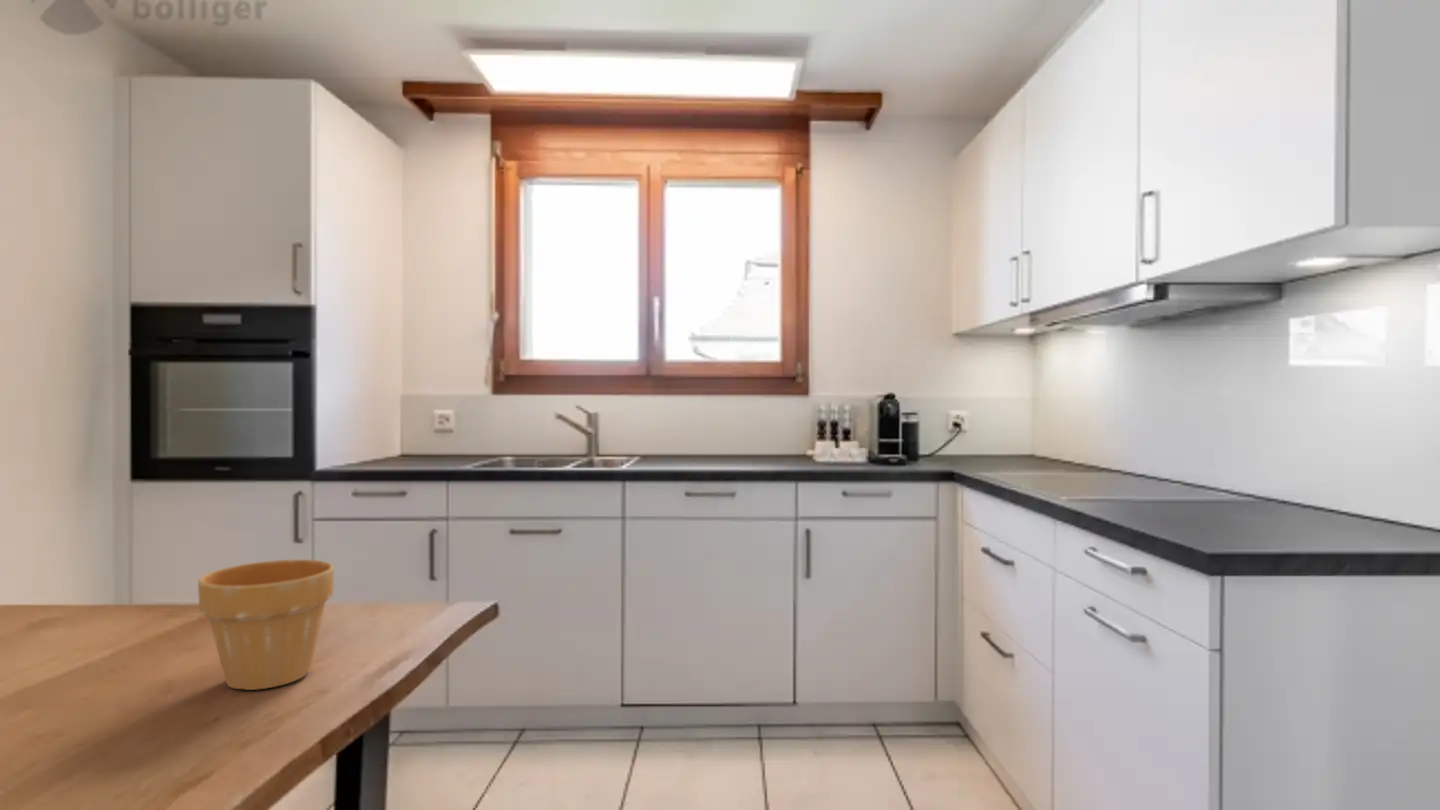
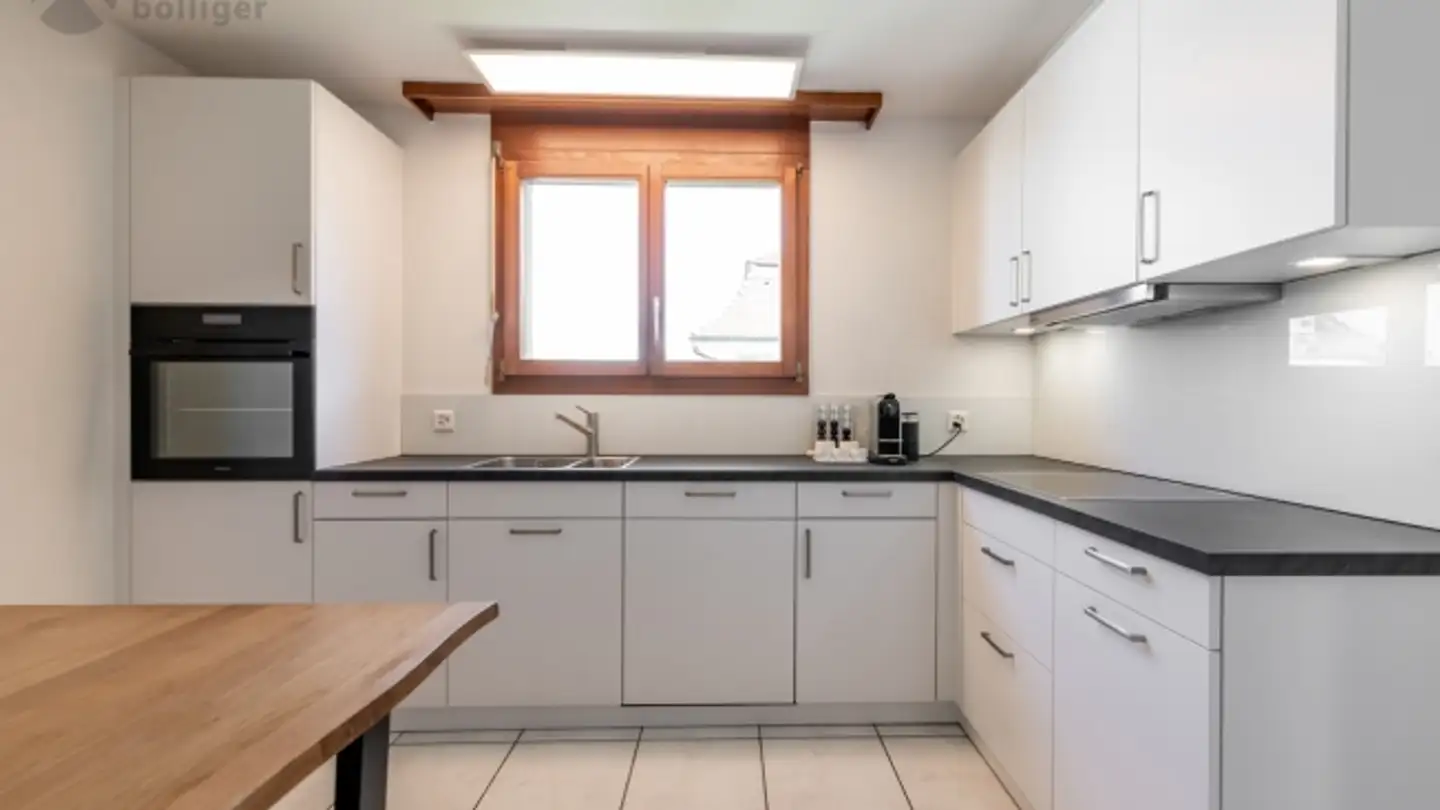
- flower pot (268, 624)
